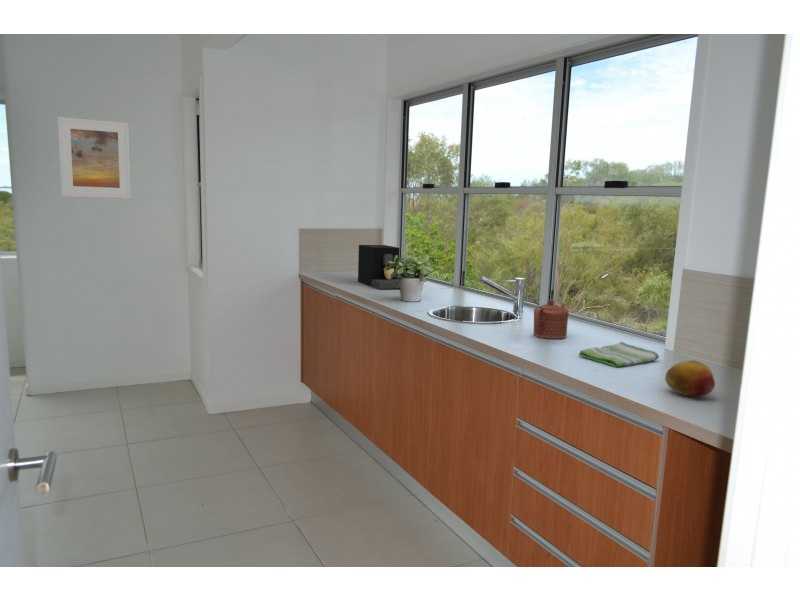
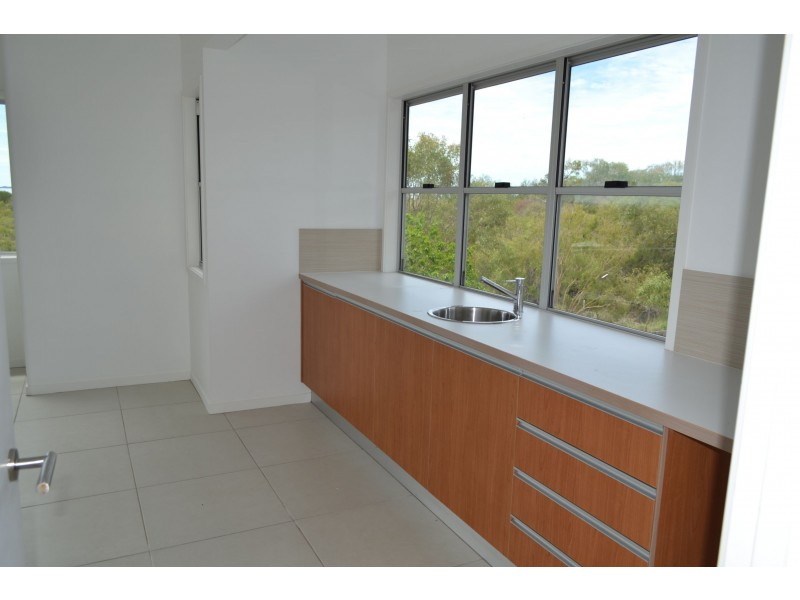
- fruit (690, 377)
- potted plant (410, 277)
- dish towel (619, 353)
- teapot (550, 317)
- coffee maker (382, 266)
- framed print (95, 159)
